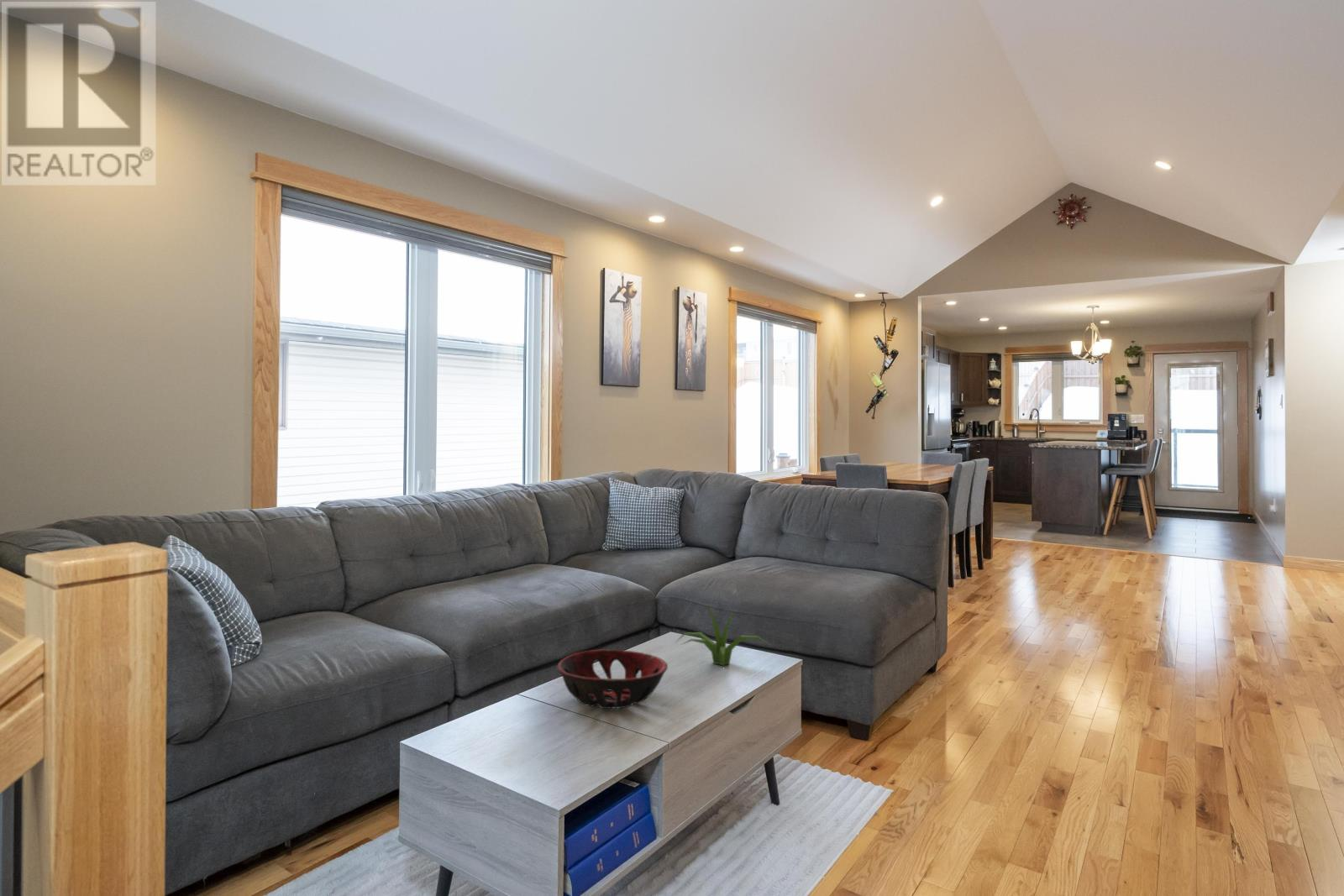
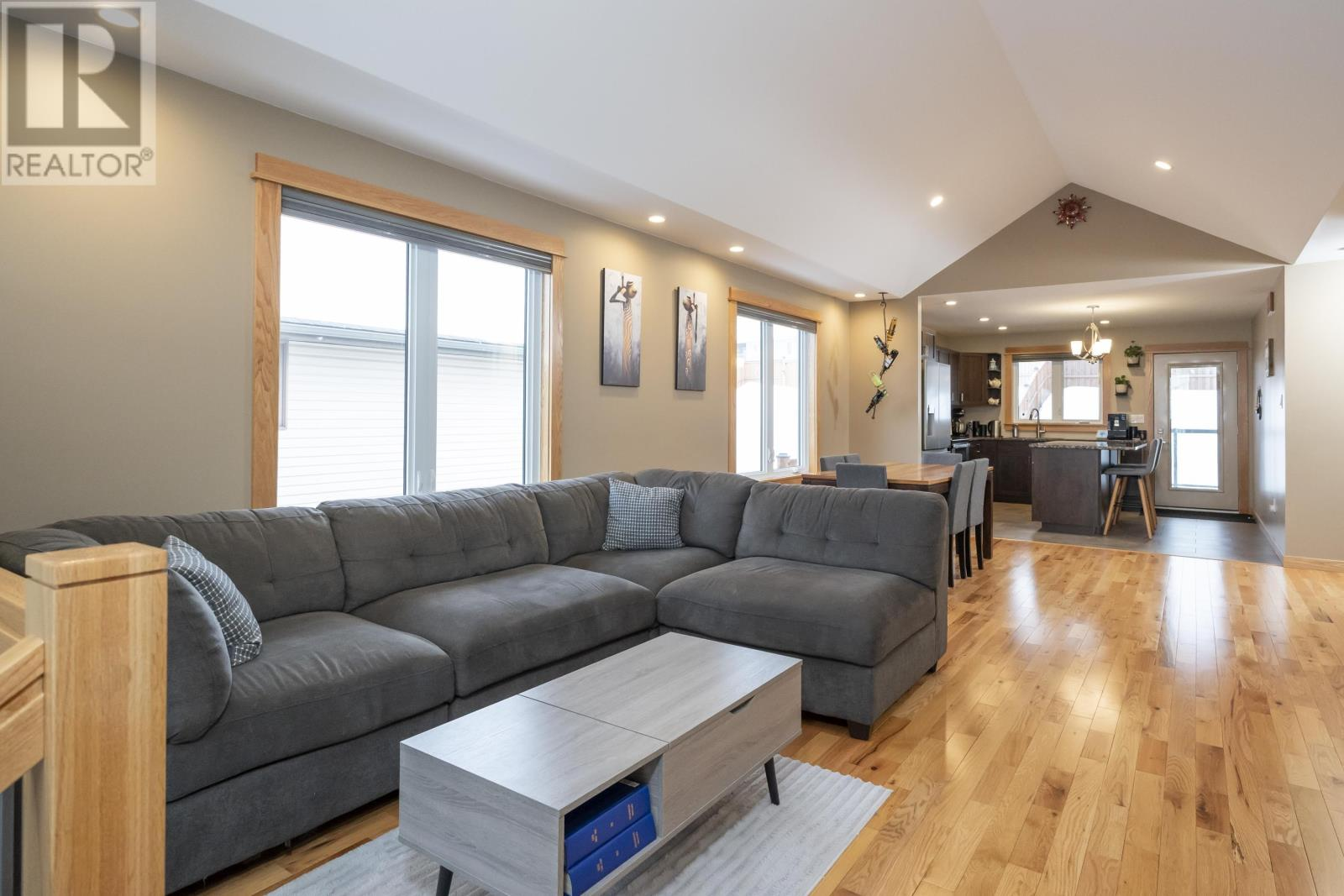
- decorative bowl (612, 680)
- plant (715, 632)
